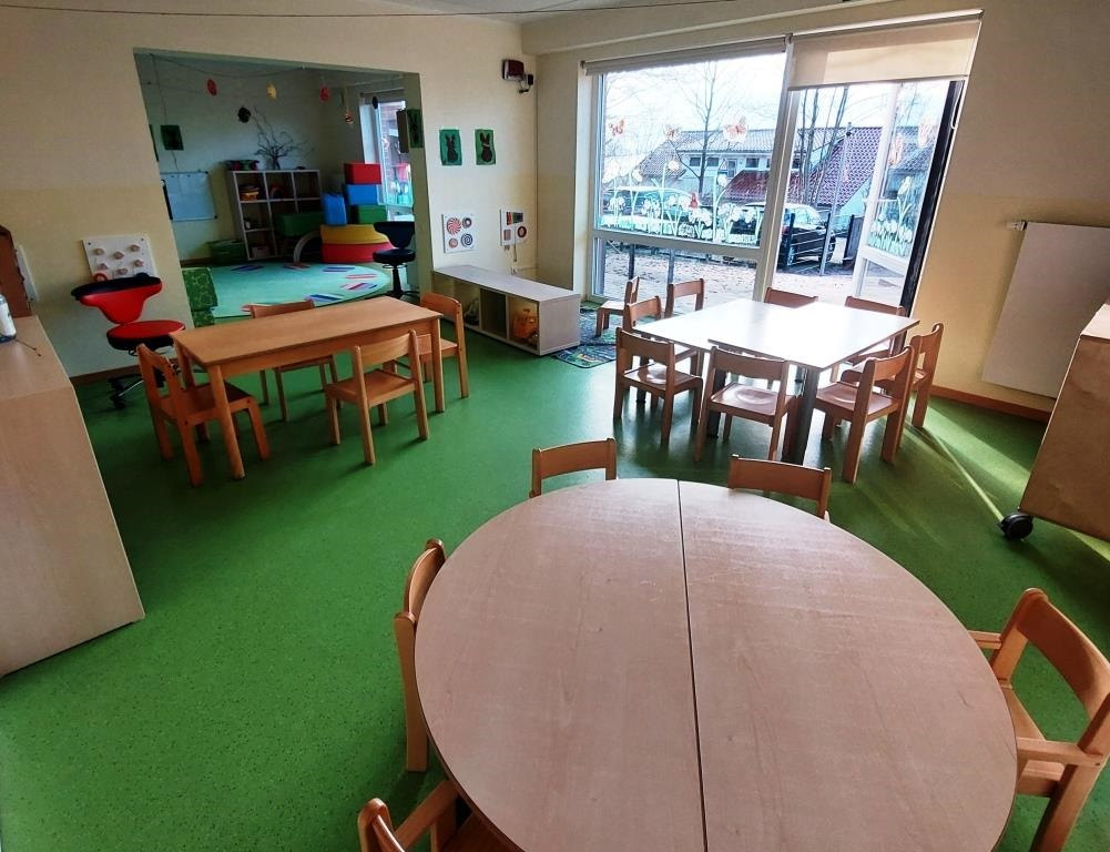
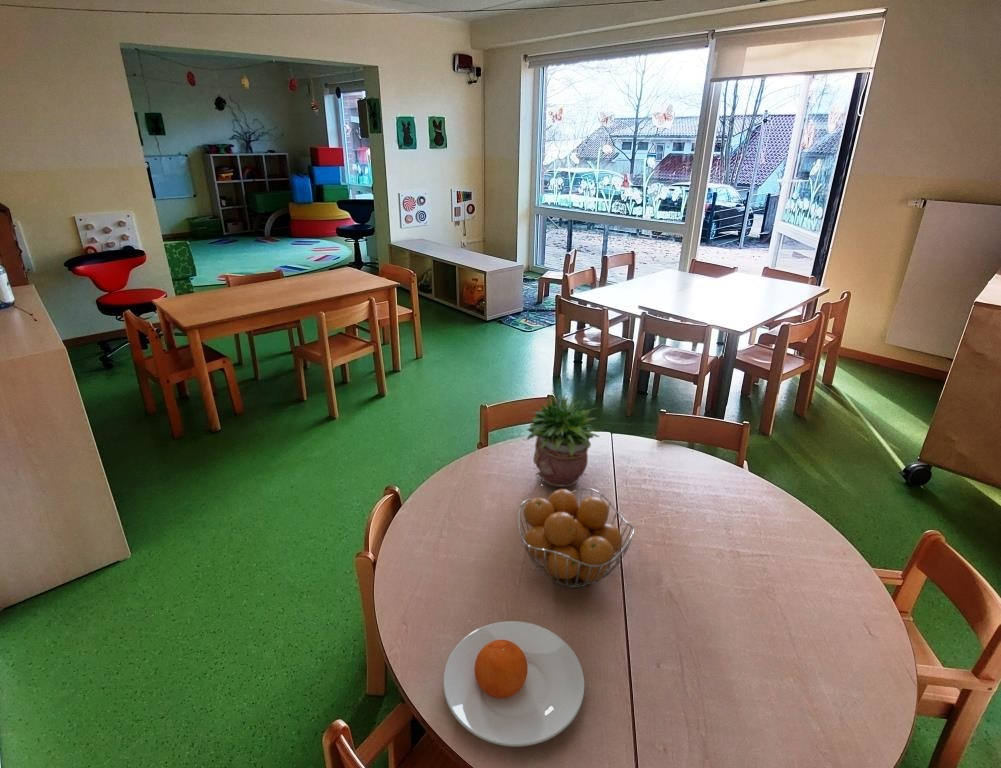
+ plate (513, 672)
+ fruit basket (573, 538)
+ potted plant (565, 440)
